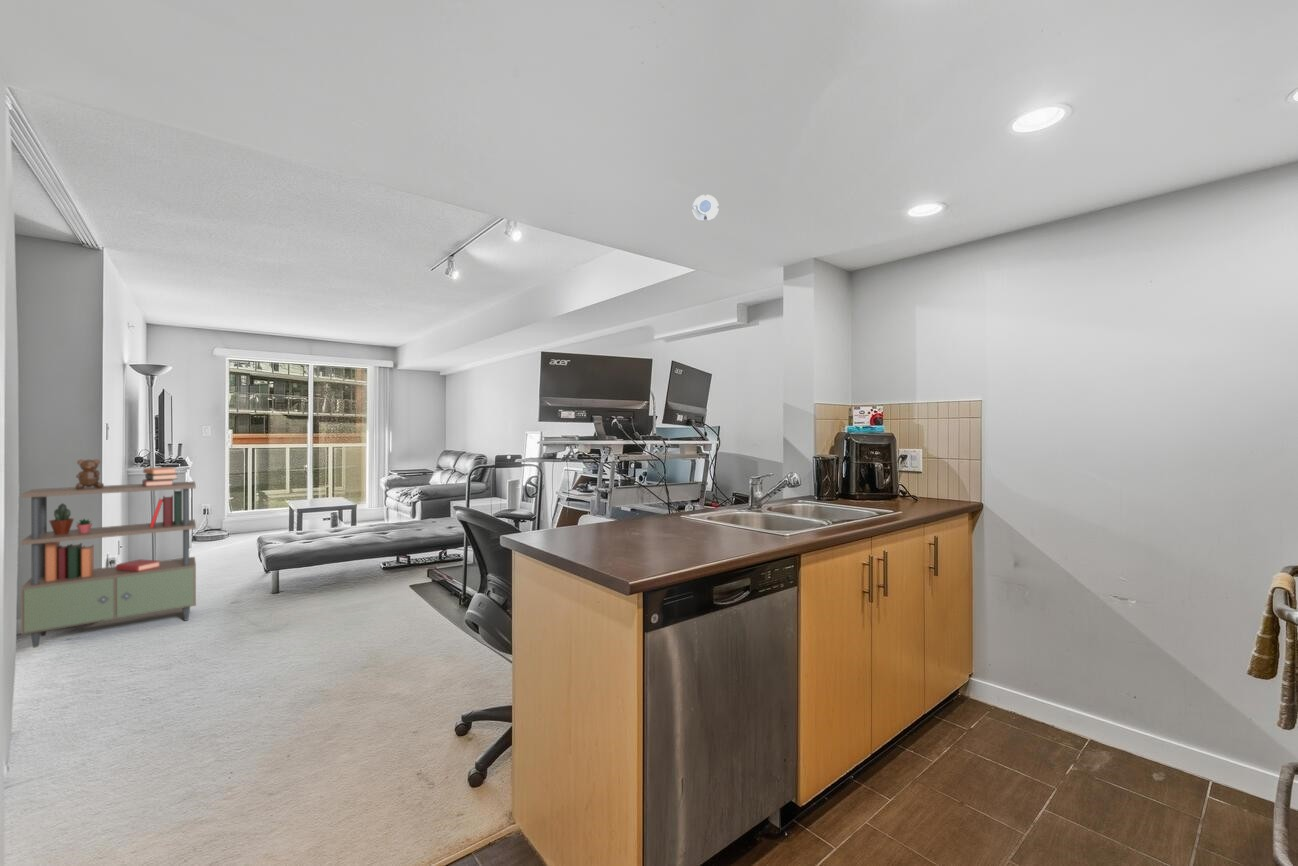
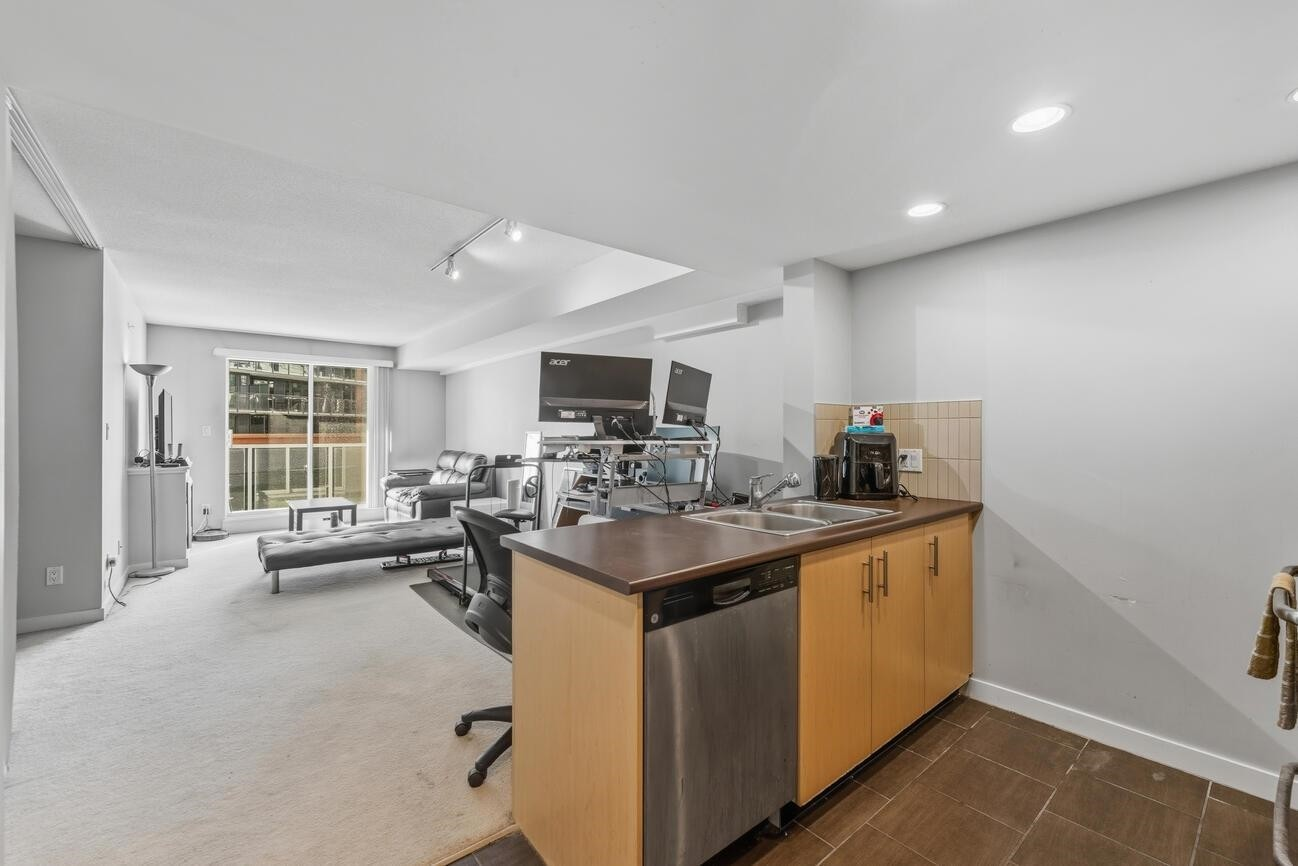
- shelving unit (114, 536)
- smoke detector (705, 207)
